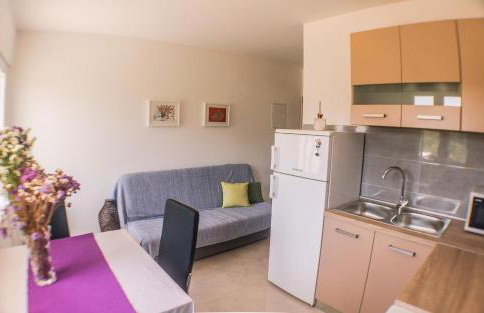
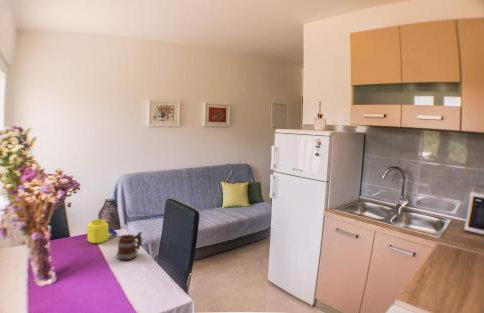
+ mug (129, 245)
+ jar (103, 229)
